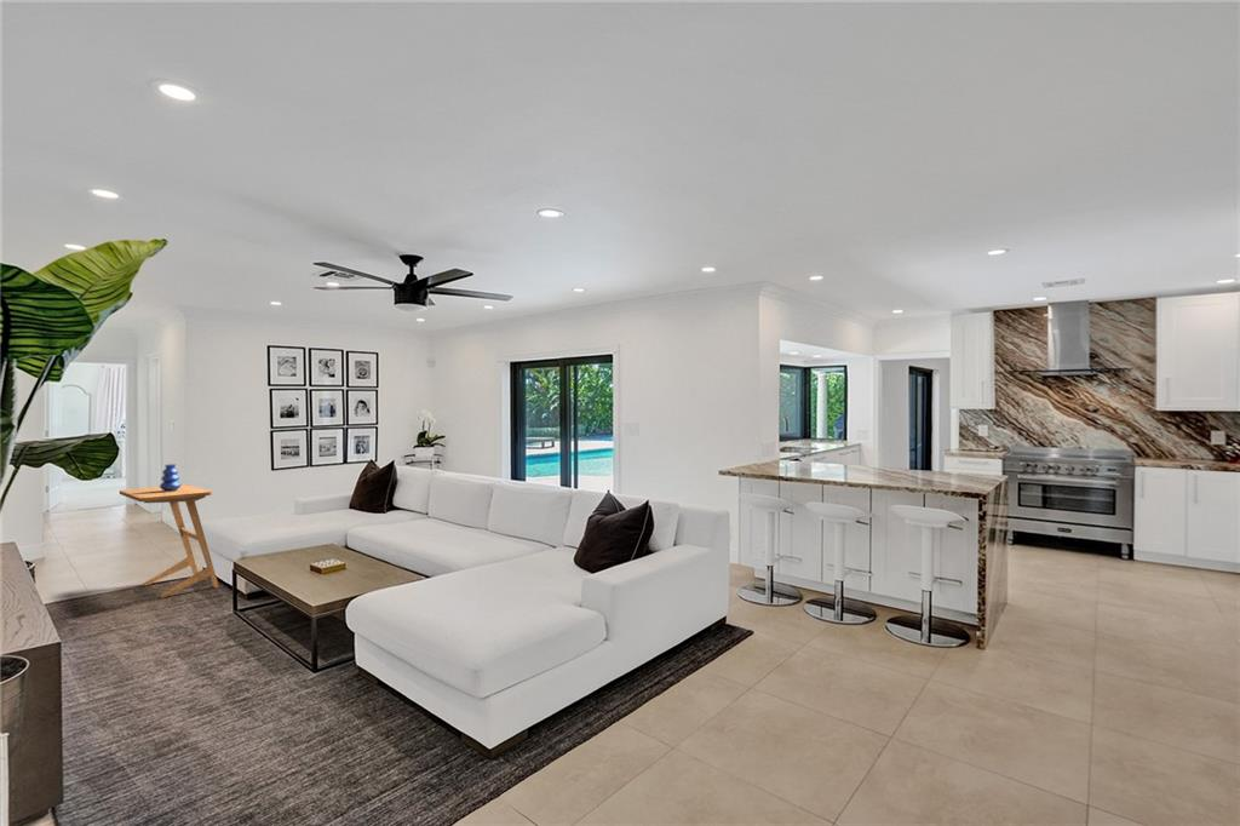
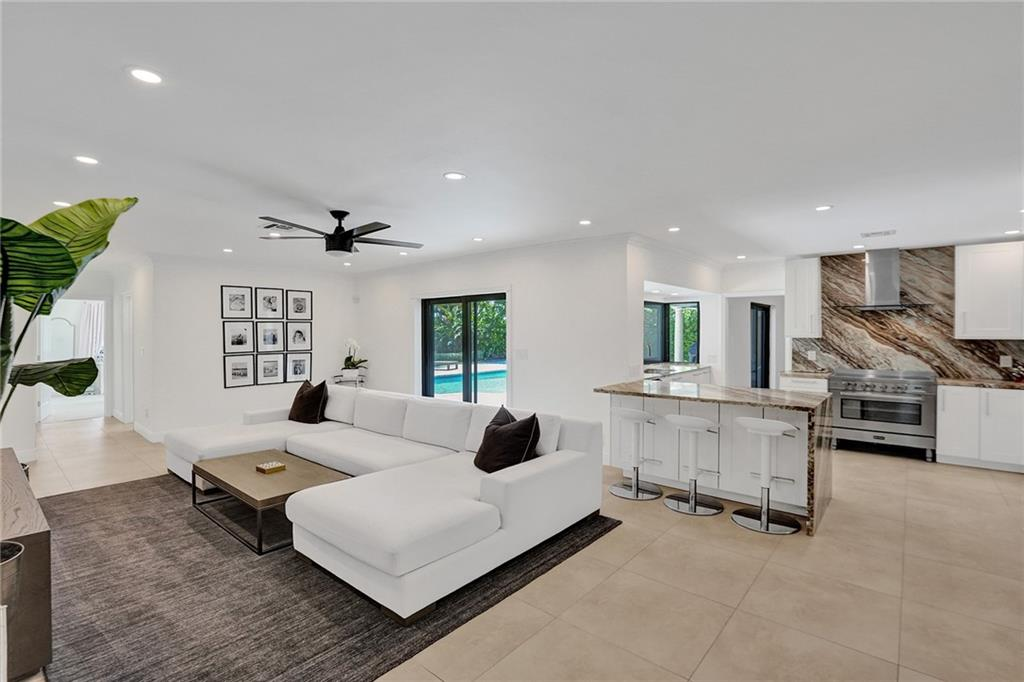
- side table (180, 535)
- vase (170, 477)
